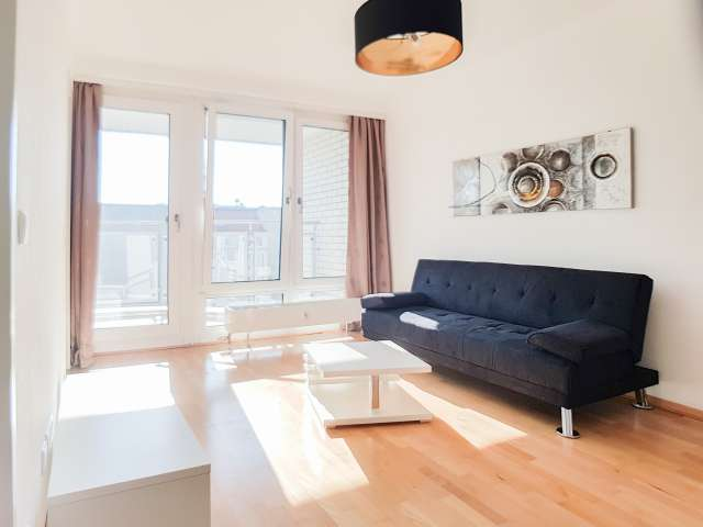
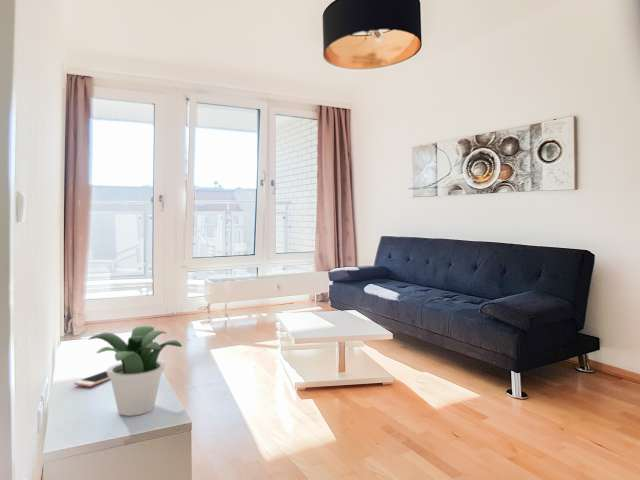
+ cell phone (100, 377)
+ potted plant (135, 369)
